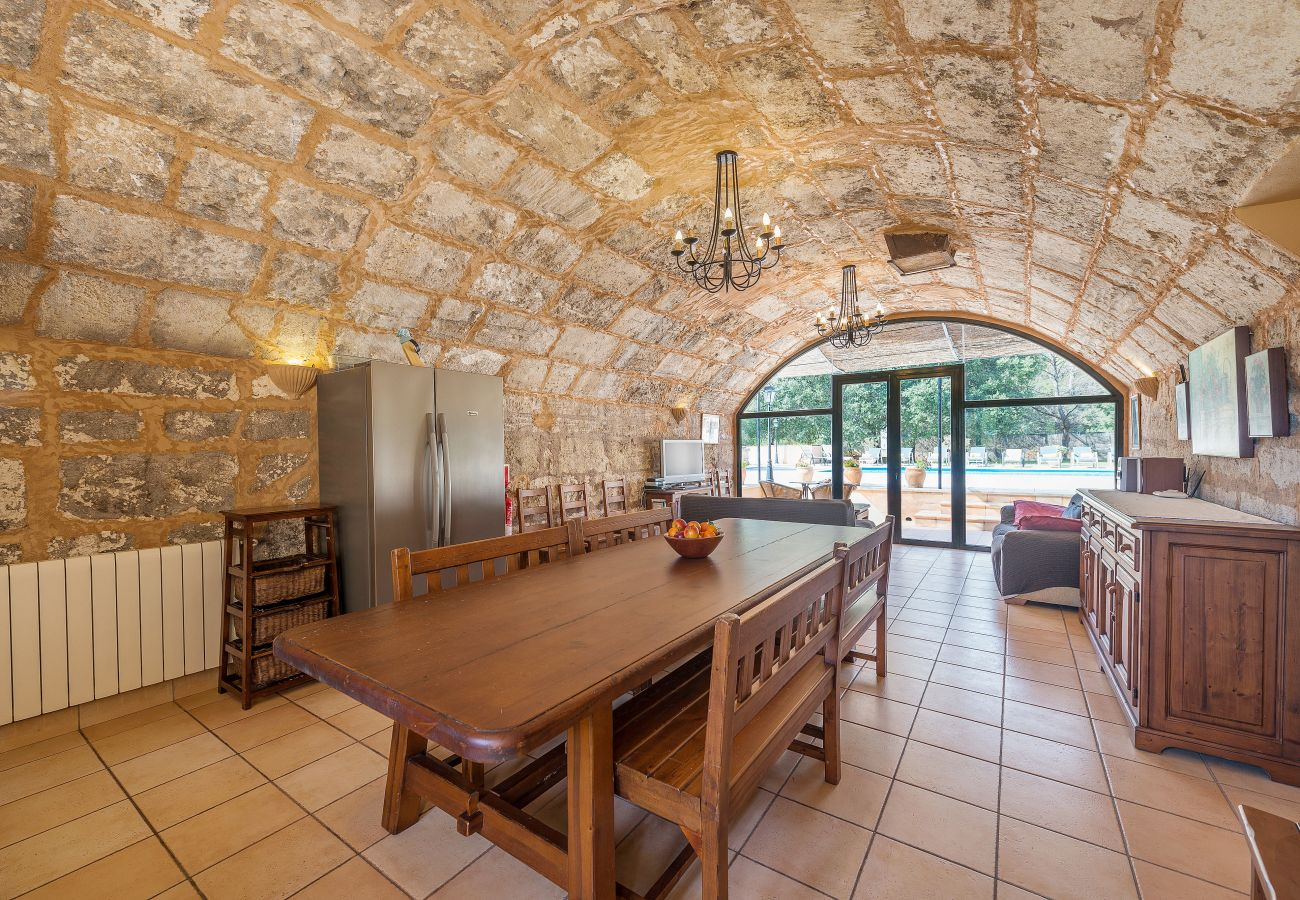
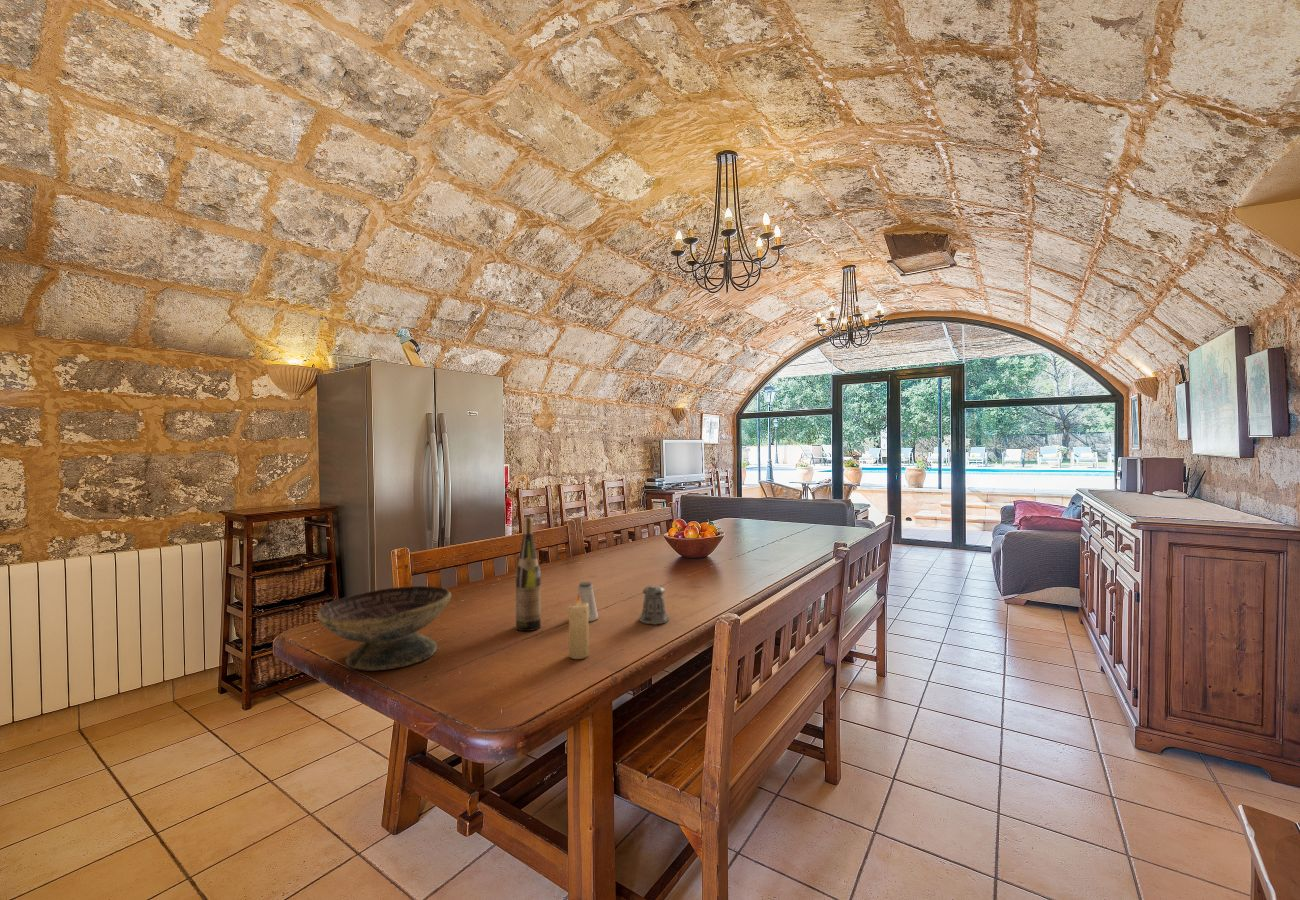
+ saltshaker (585, 600)
+ candle (578, 624)
+ decorative bowl (387, 626)
+ pepper shaker (655, 601)
+ wine bottle (528, 572)
